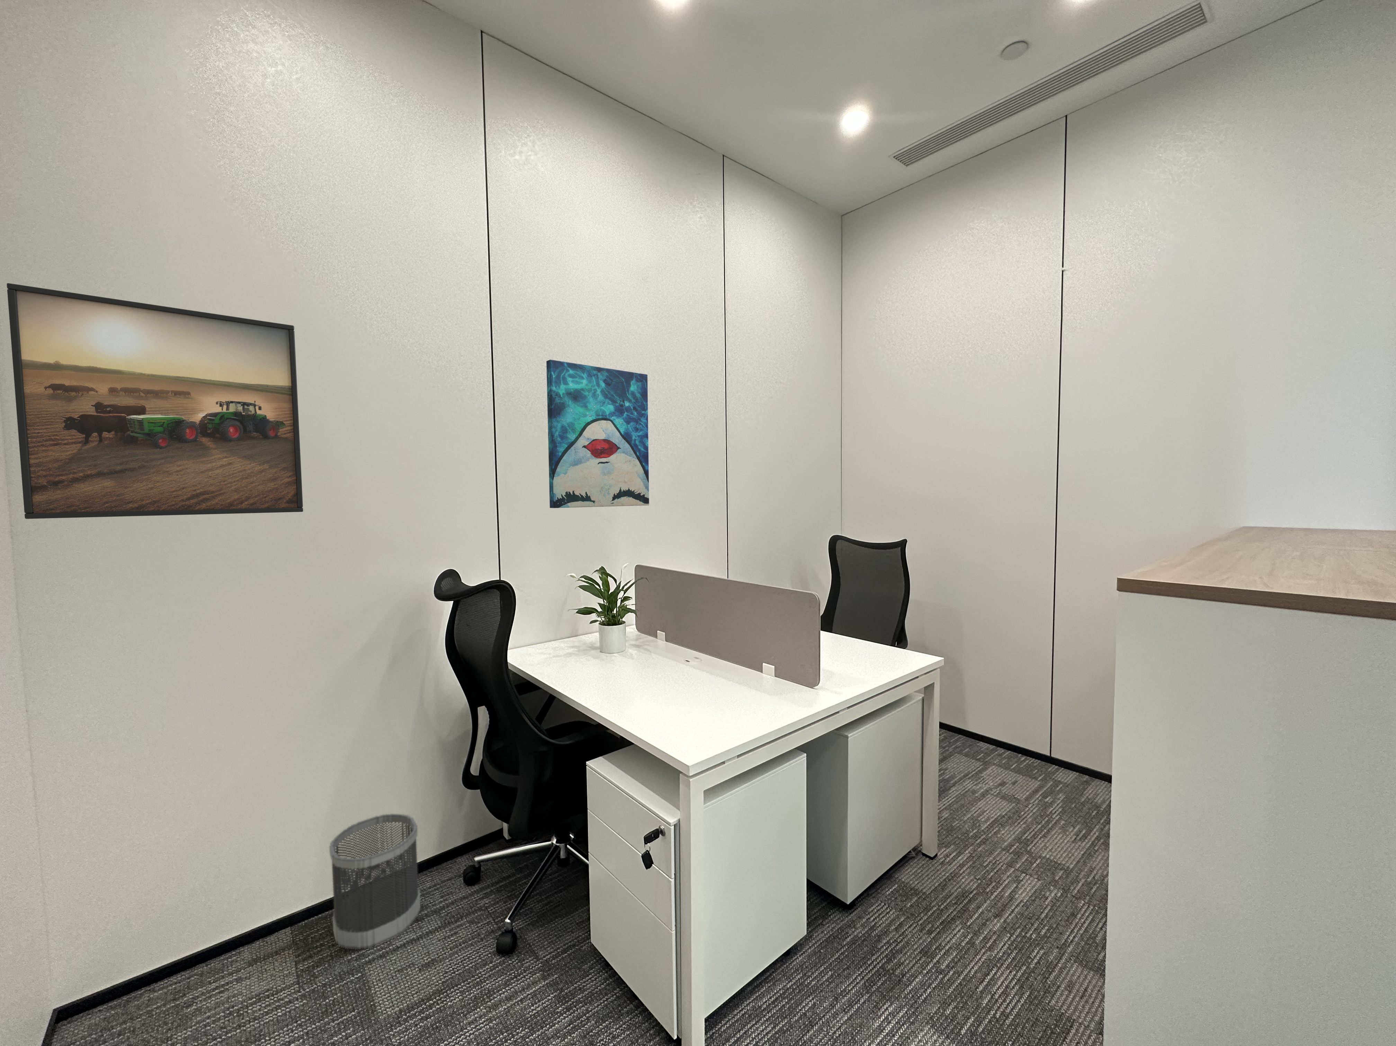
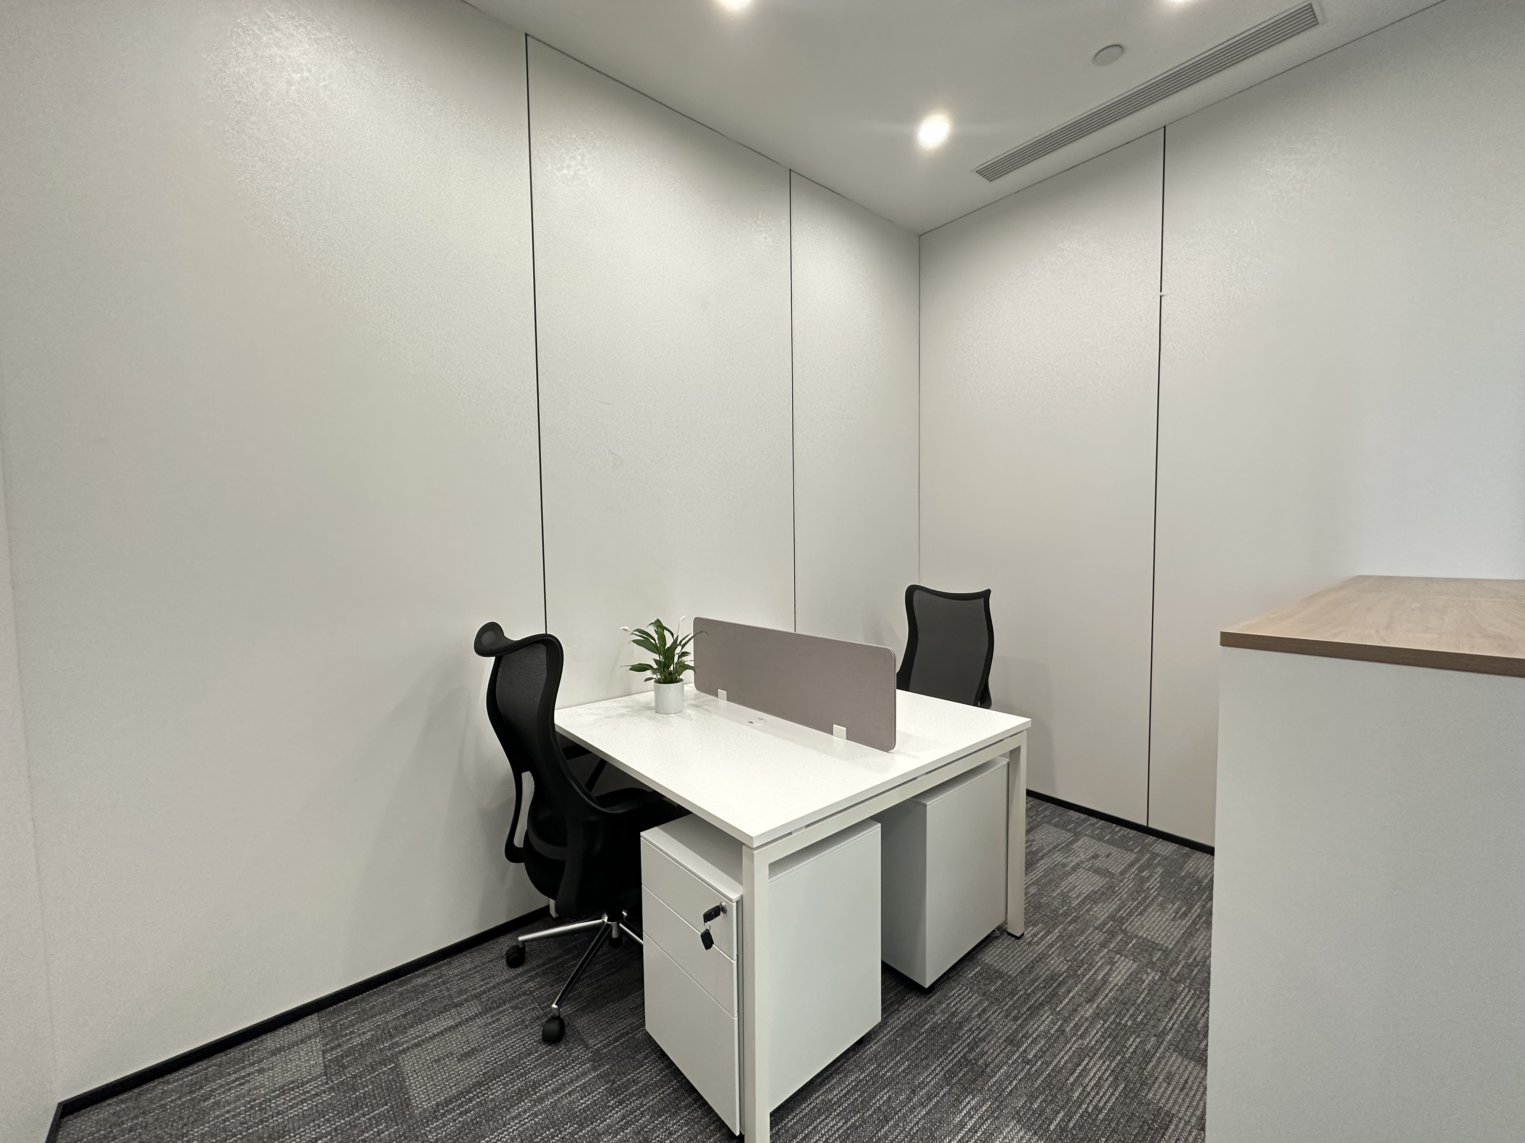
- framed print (174, 412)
- wastebasket (376, 878)
- wall art (601, 437)
